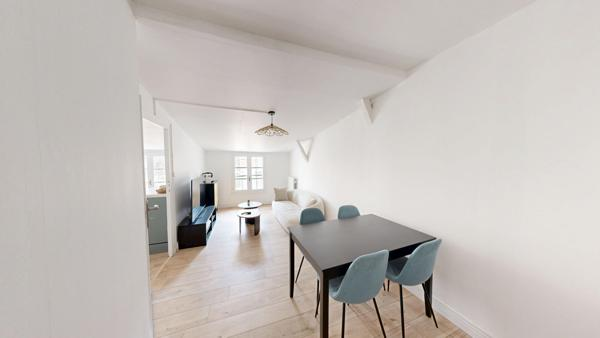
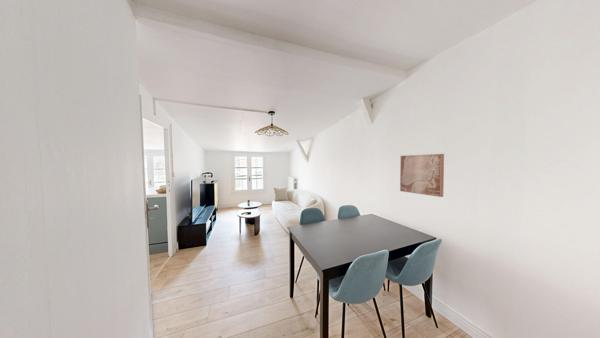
+ wall art (419, 174)
